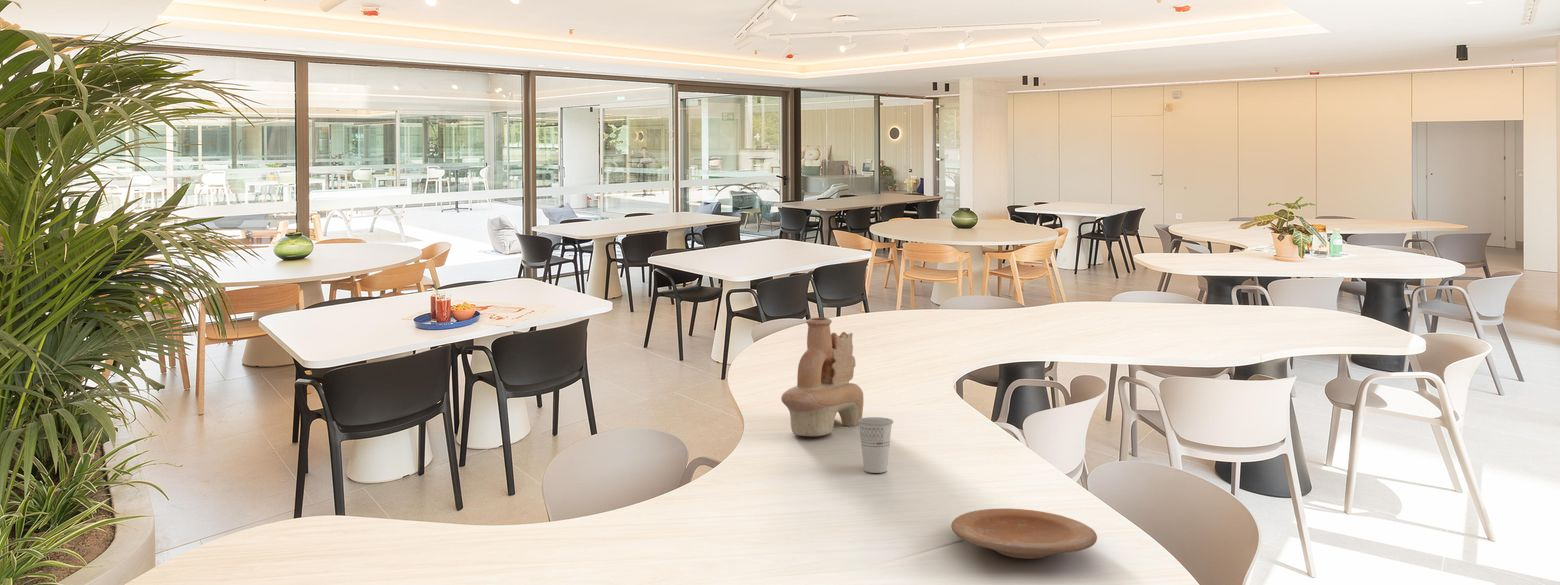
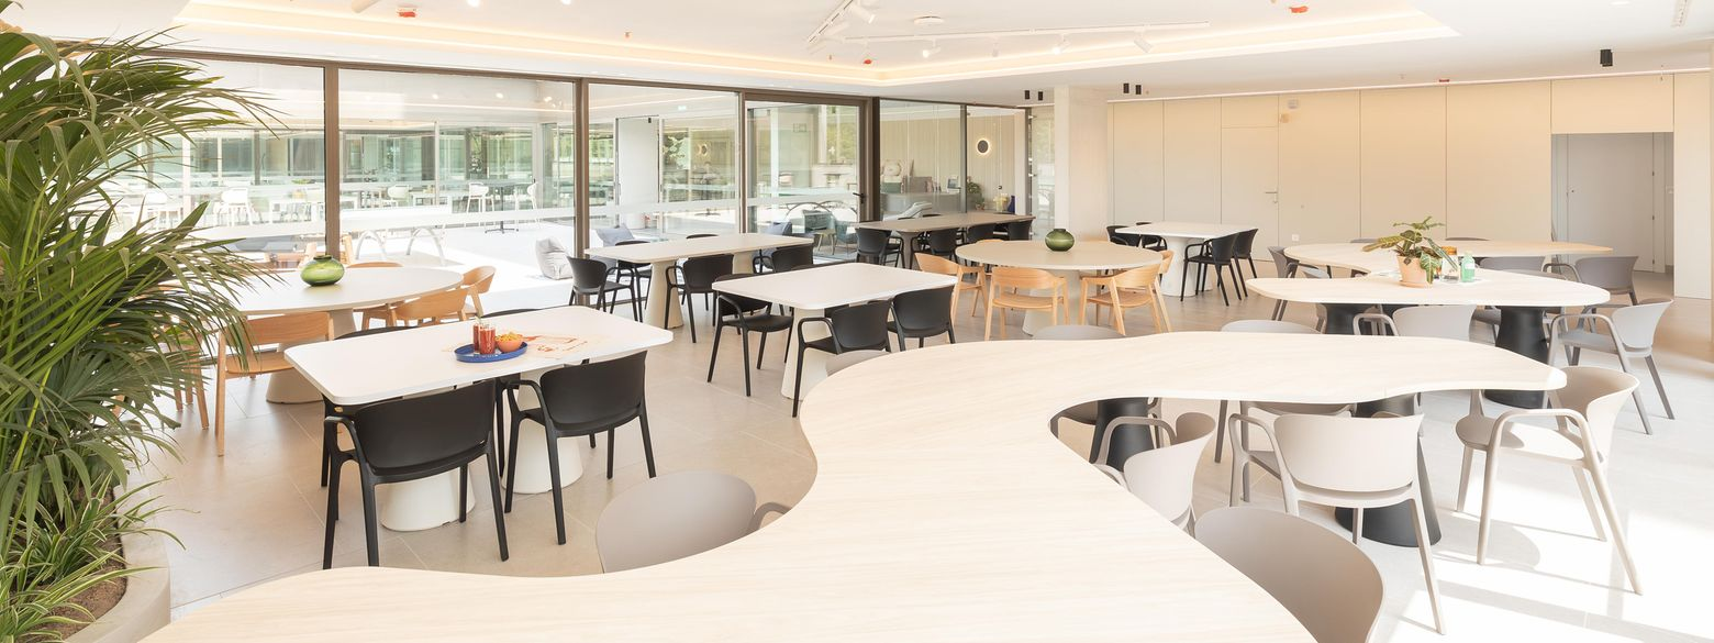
- plate (1022, 538)
- cup (875, 444)
- decorative vase (822, 373)
